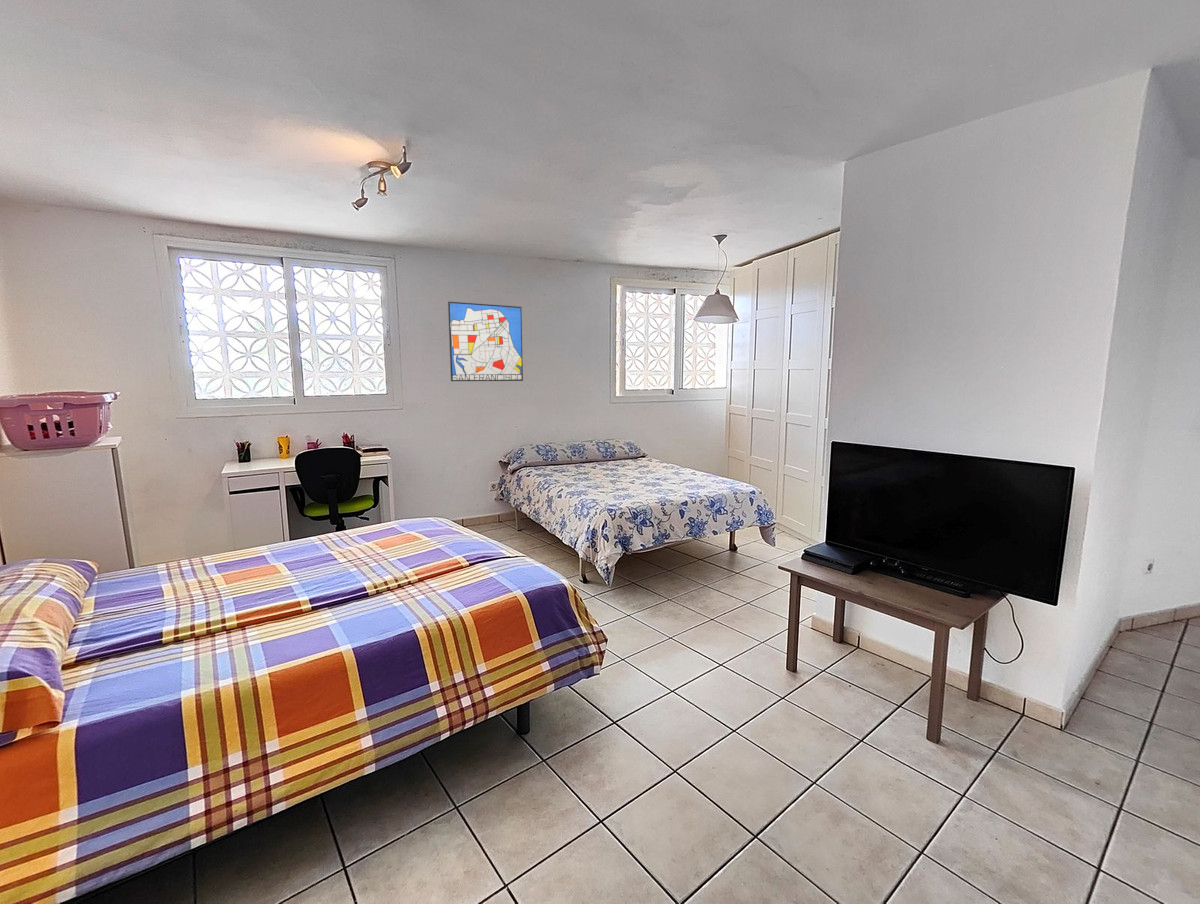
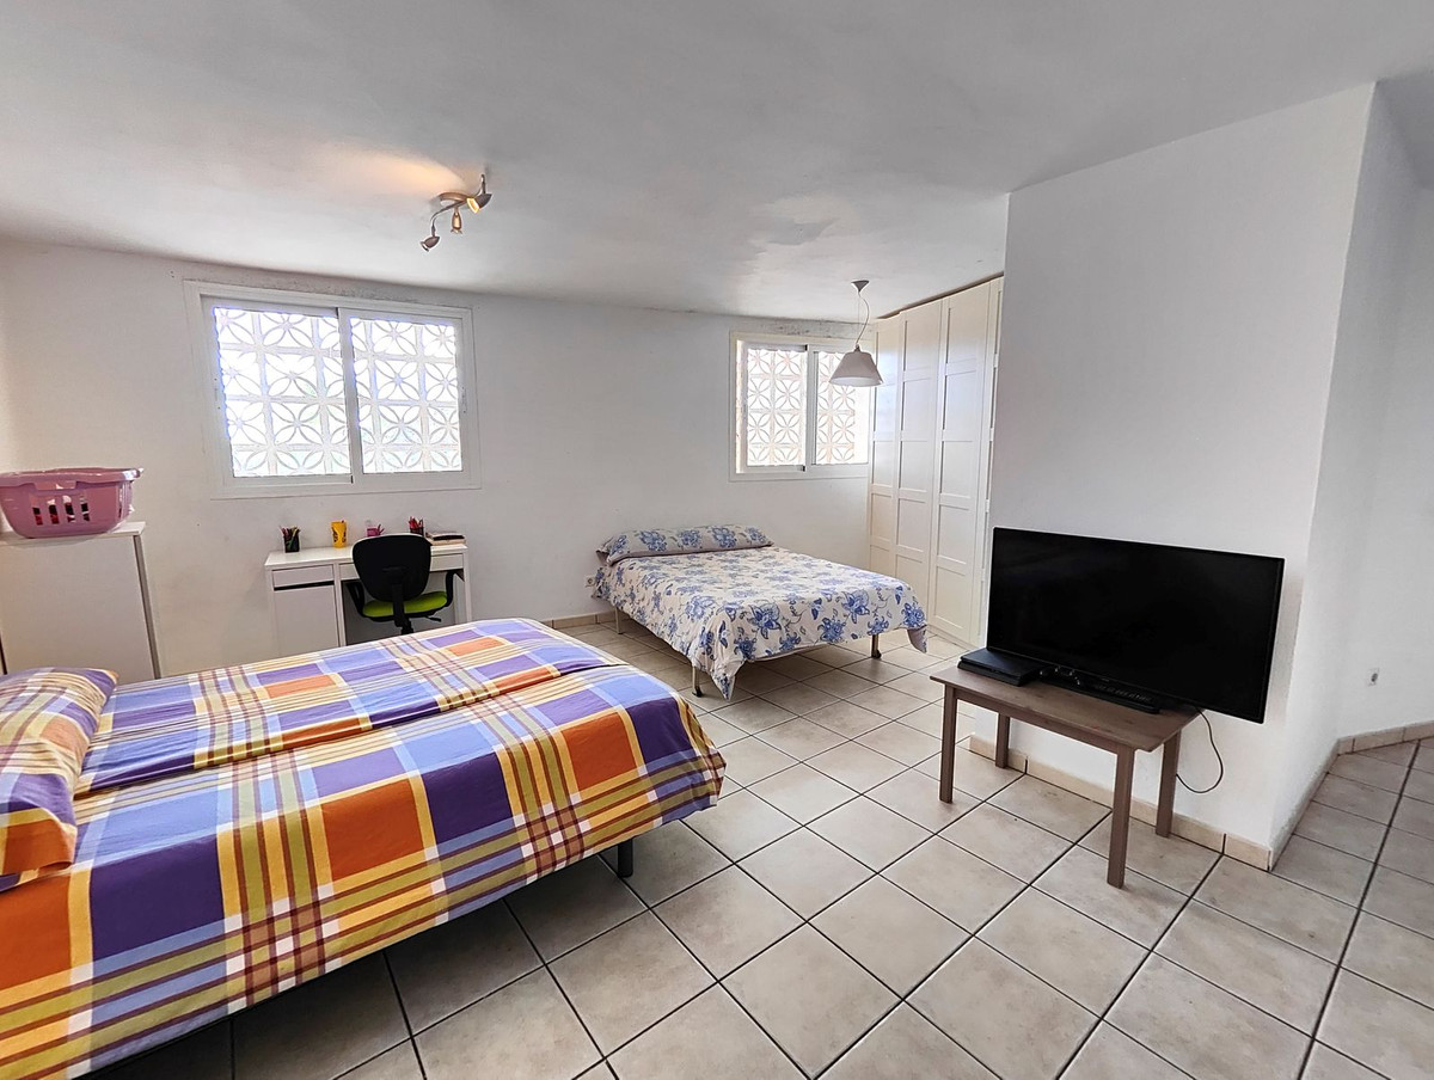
- wall art (487, 343)
